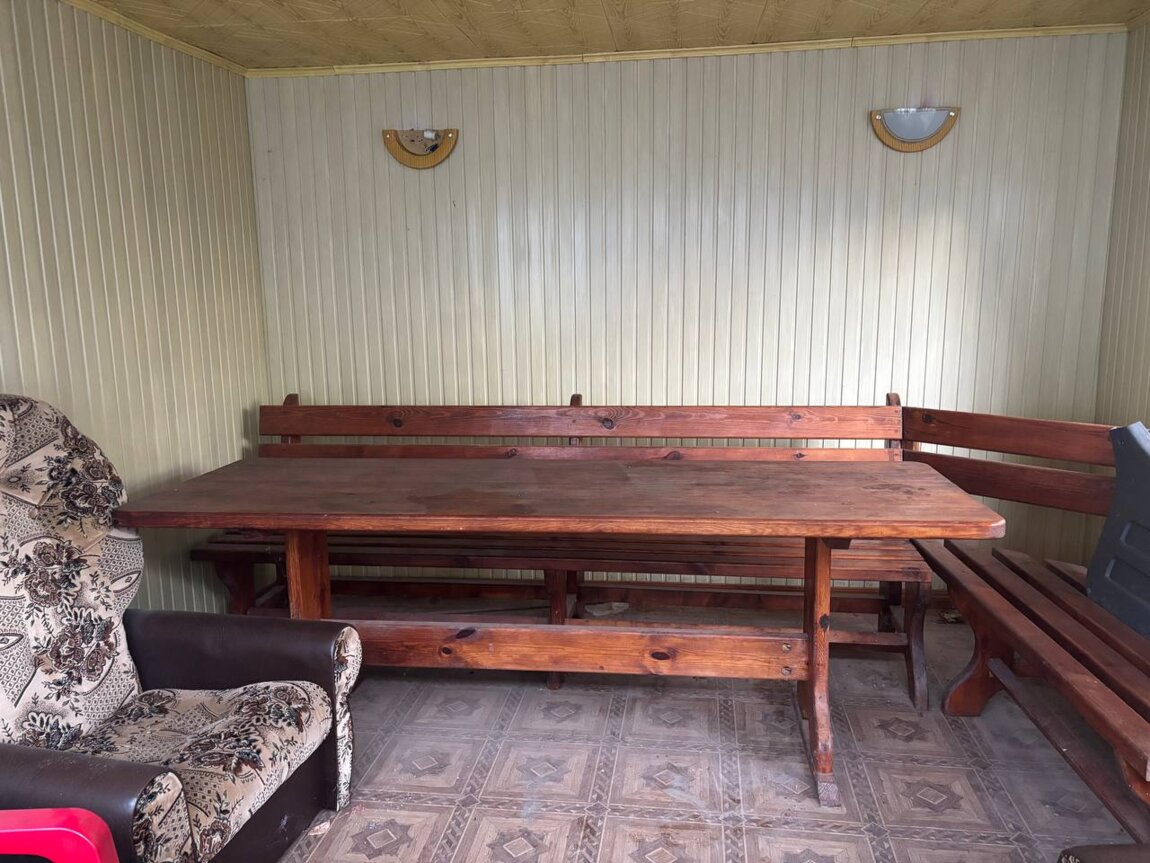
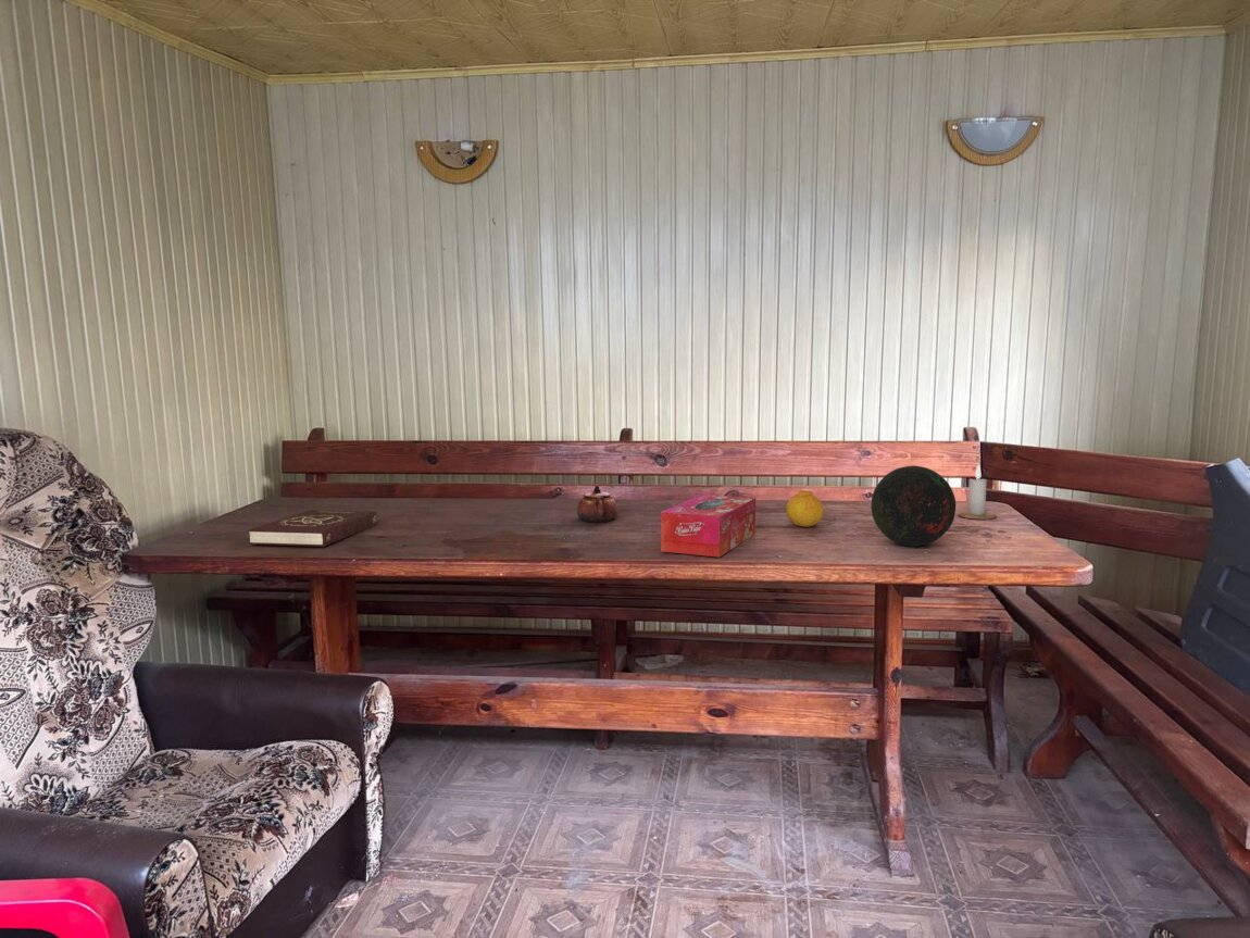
+ candle (977, 489)
+ teapot (597, 502)
+ book (317, 526)
+ decorative orb (912, 505)
+ tissue box (710, 523)
+ fruit (804, 508)
